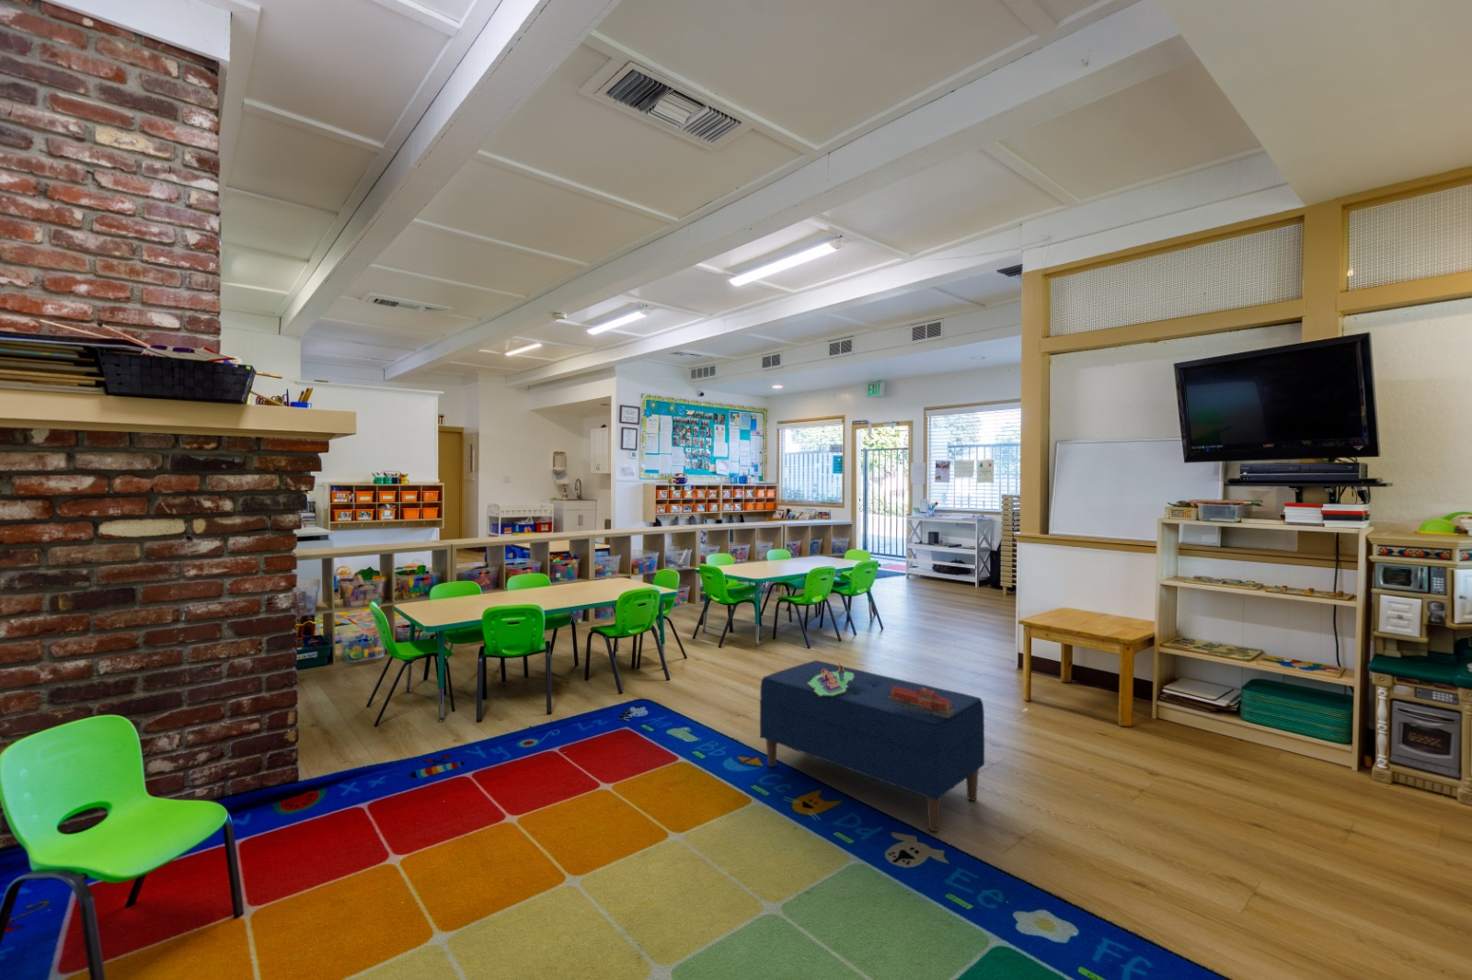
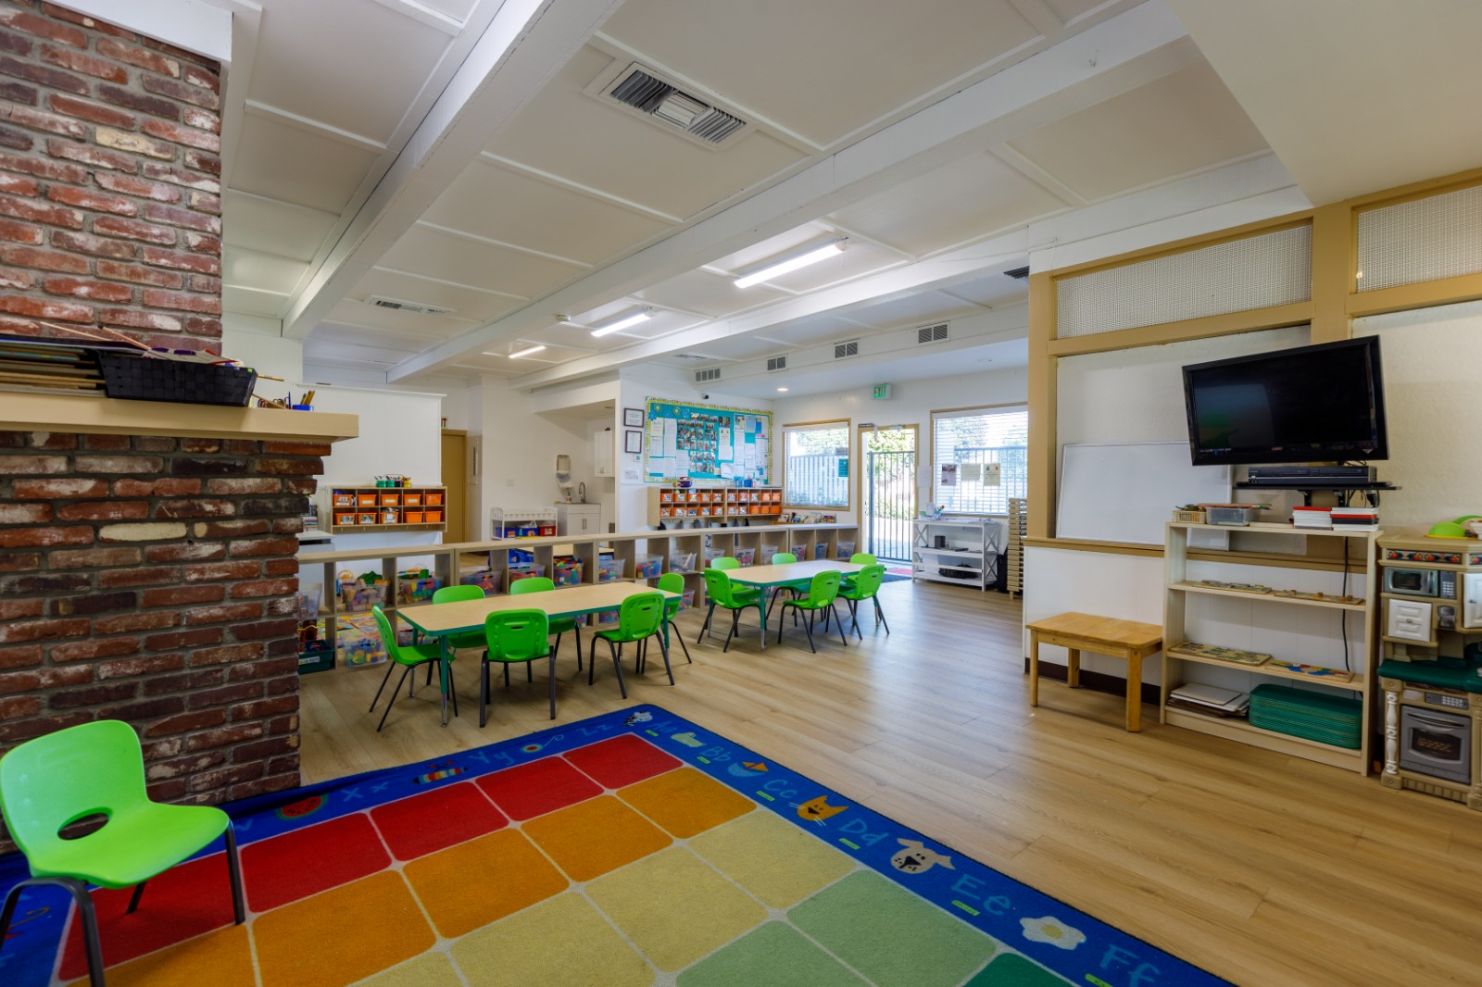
- toy train (920, 700)
- toy building blocks (833, 677)
- bench (866, 734)
